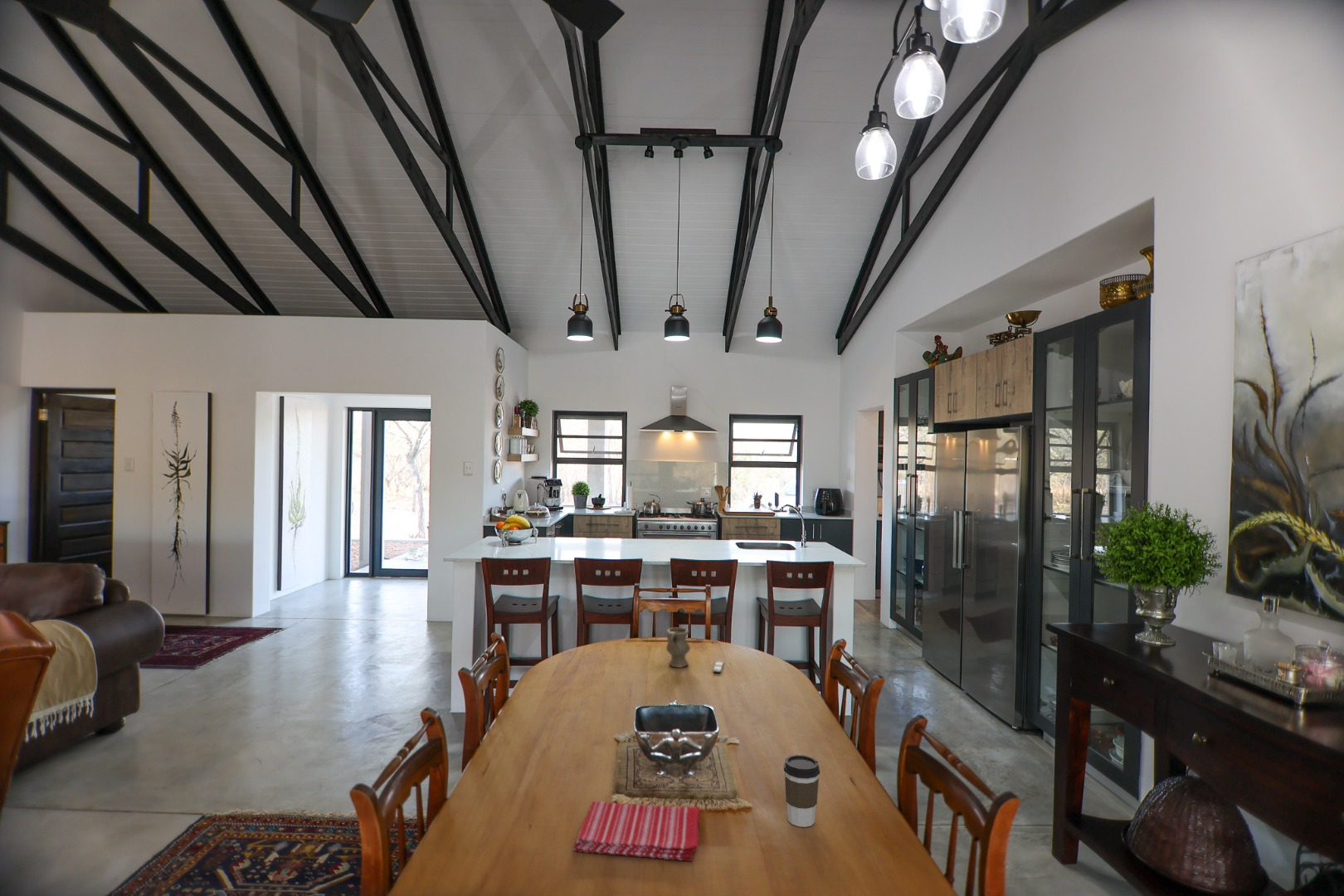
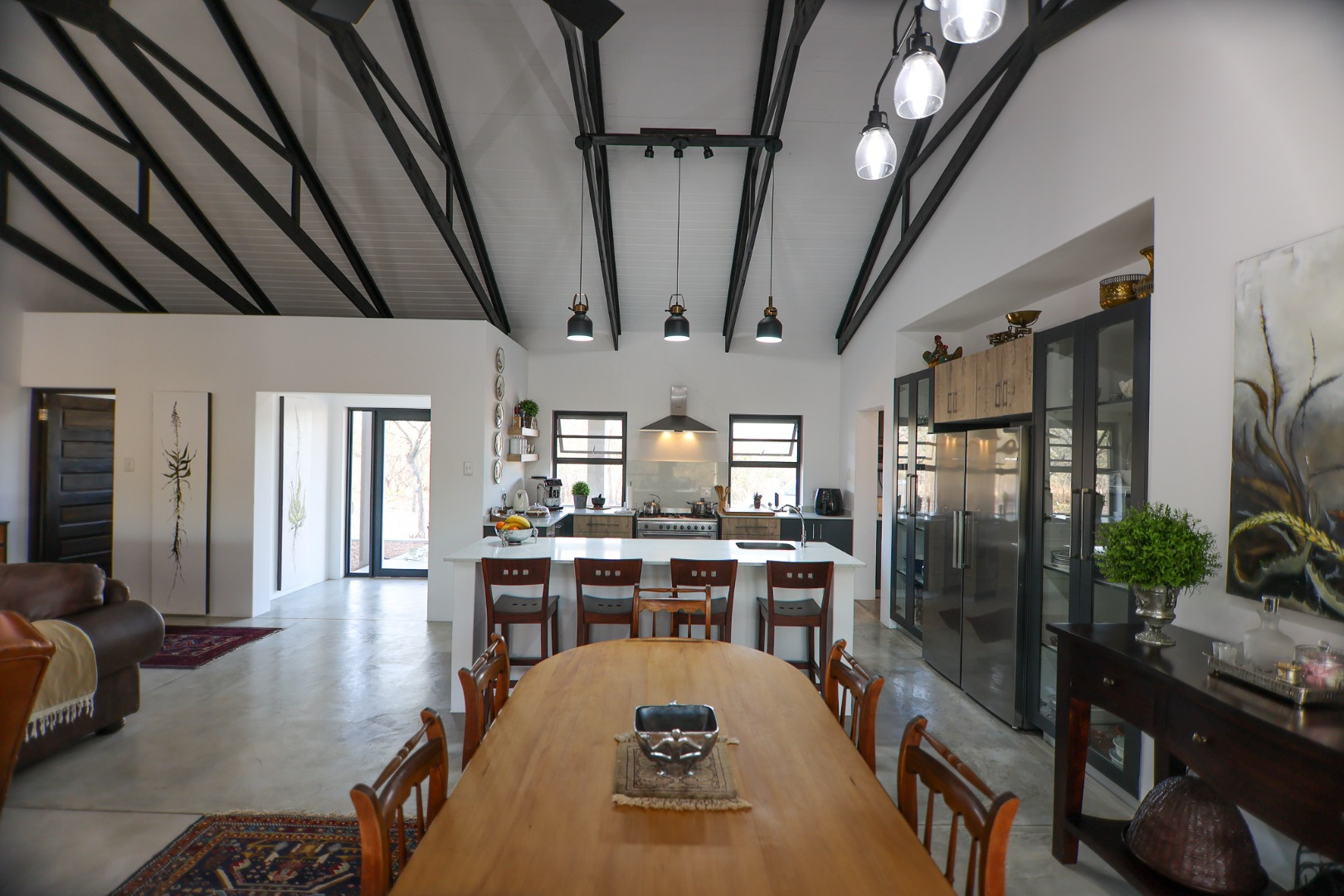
- dish towel (640, 826)
- coffee cup (801, 791)
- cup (689, 647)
